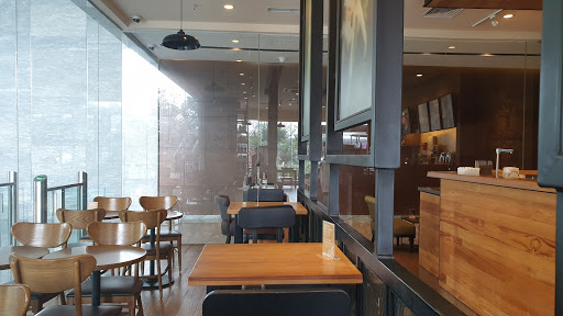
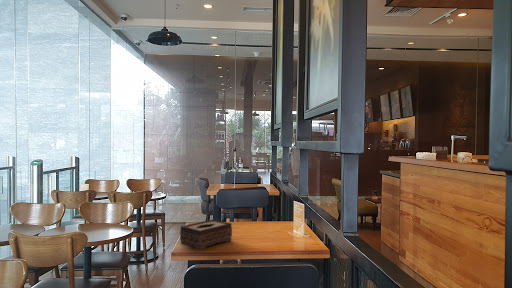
+ tissue box (206, 233)
